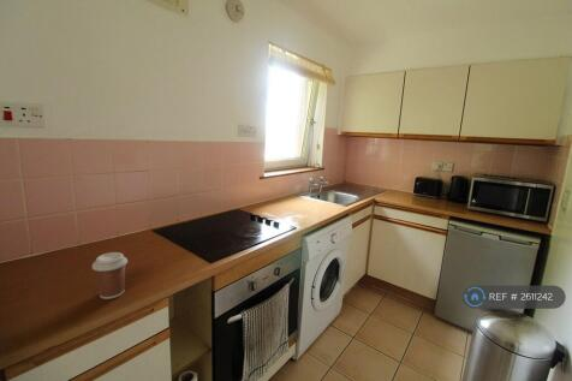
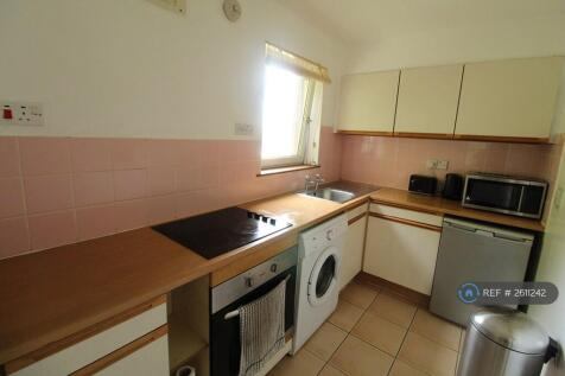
- coffee cup (111, 275)
